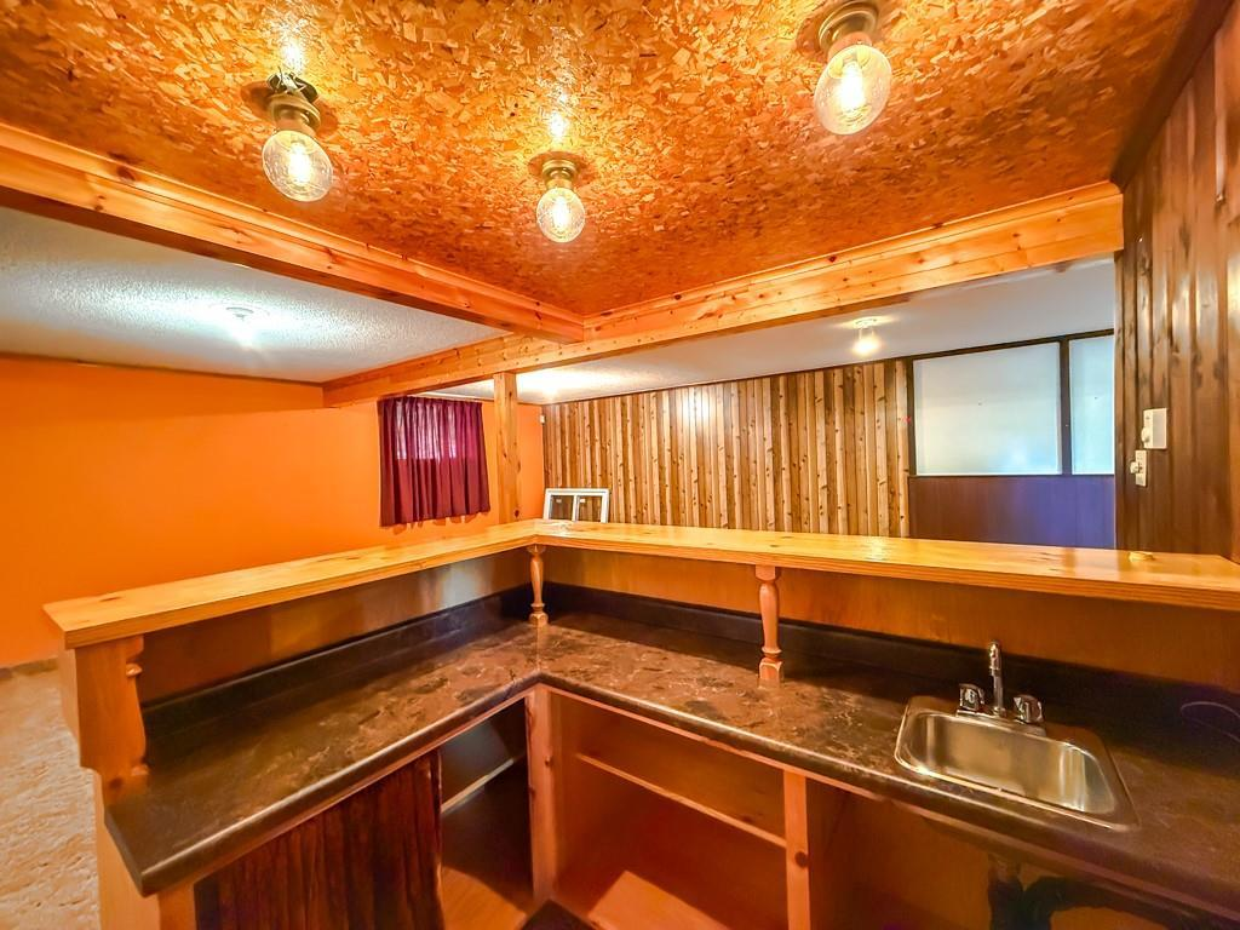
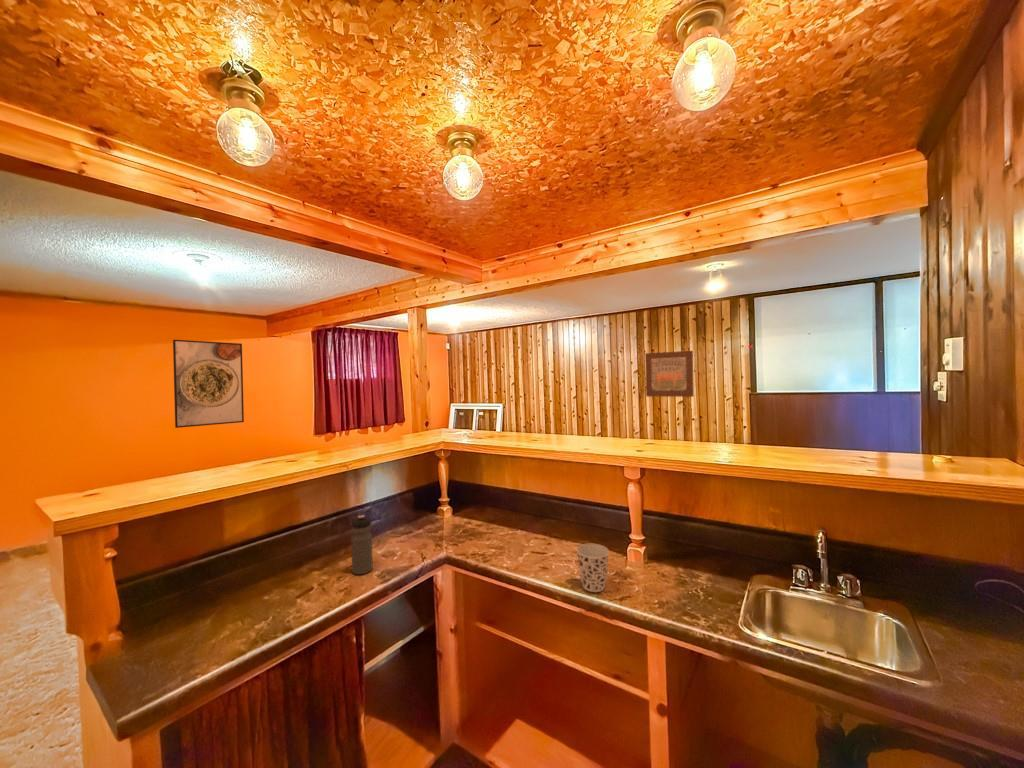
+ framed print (210, 383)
+ cup (593, 568)
+ wall art (668, 374)
+ water bottle (361, 542)
